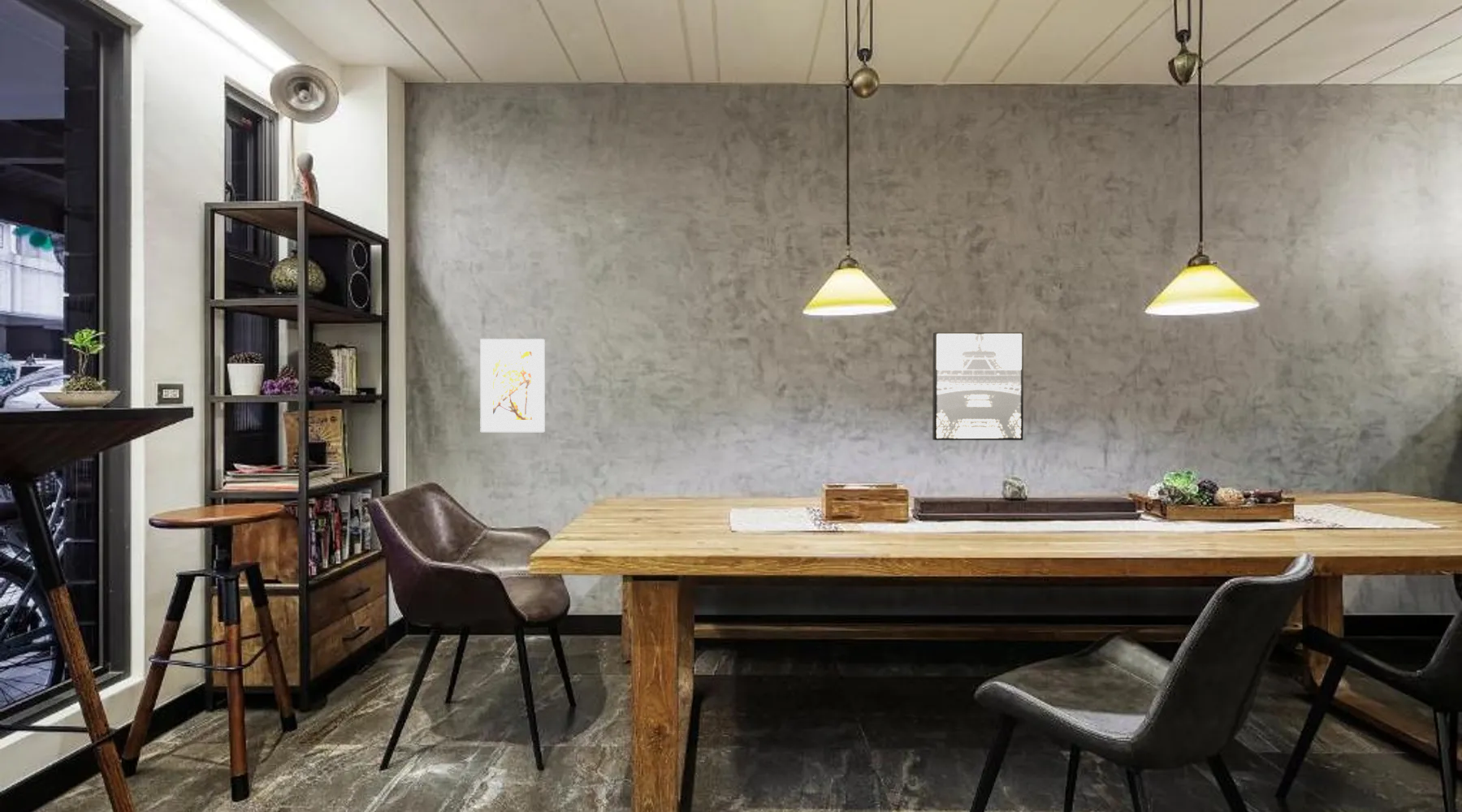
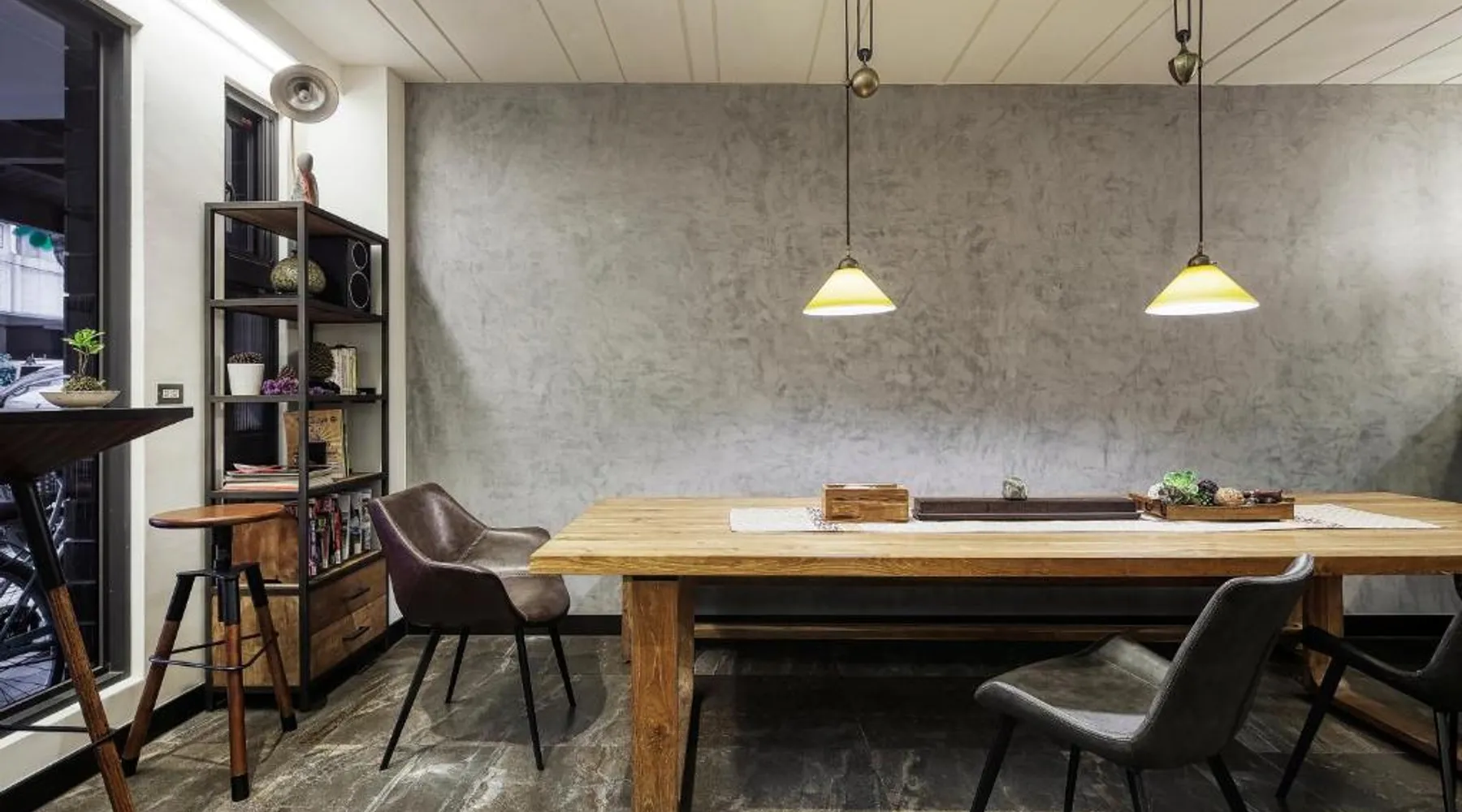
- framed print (513, 385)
- wall art (977, 386)
